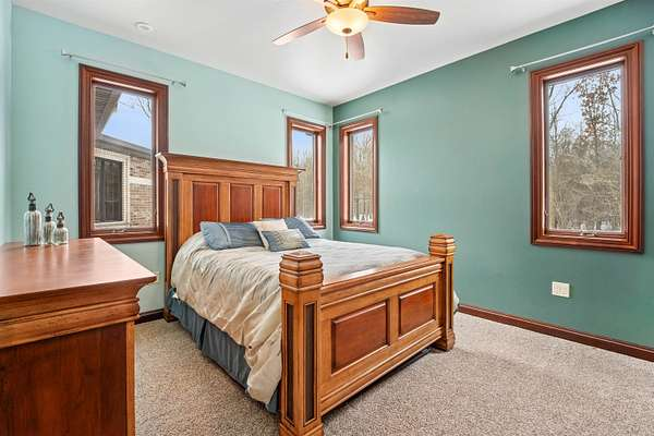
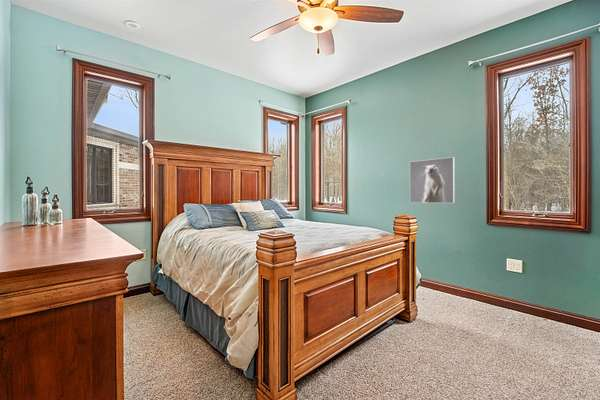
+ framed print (431, 181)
